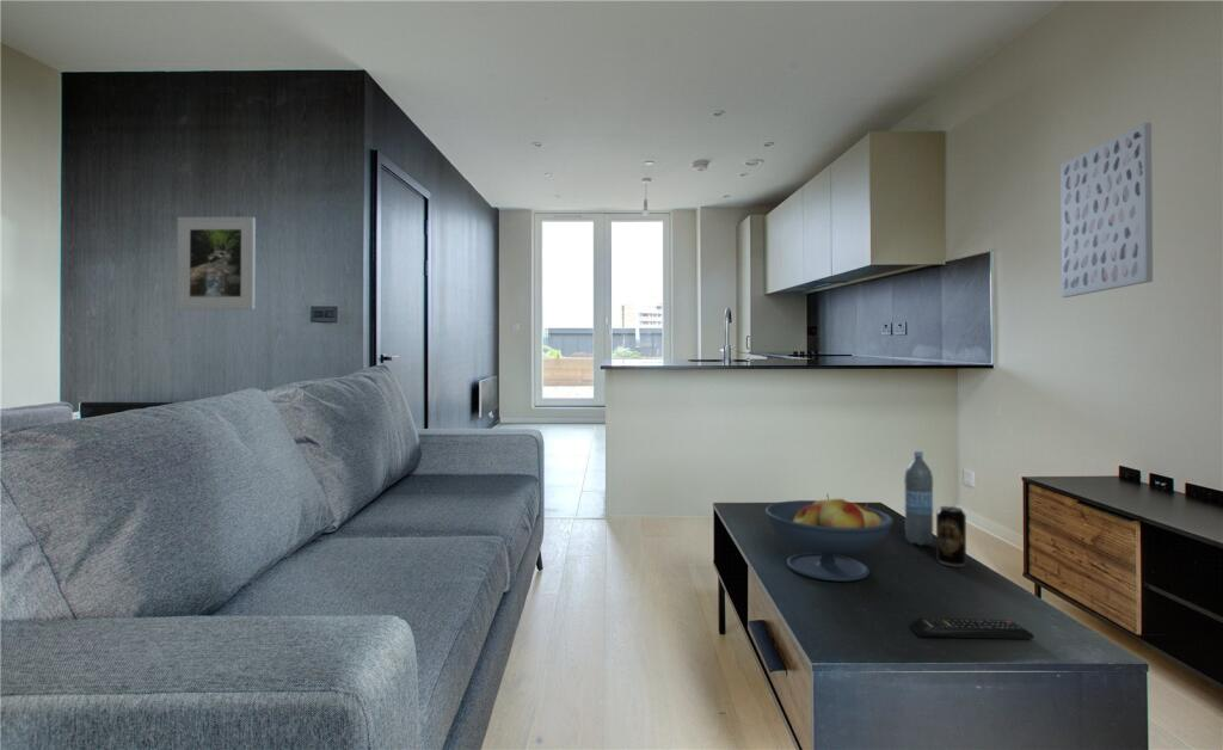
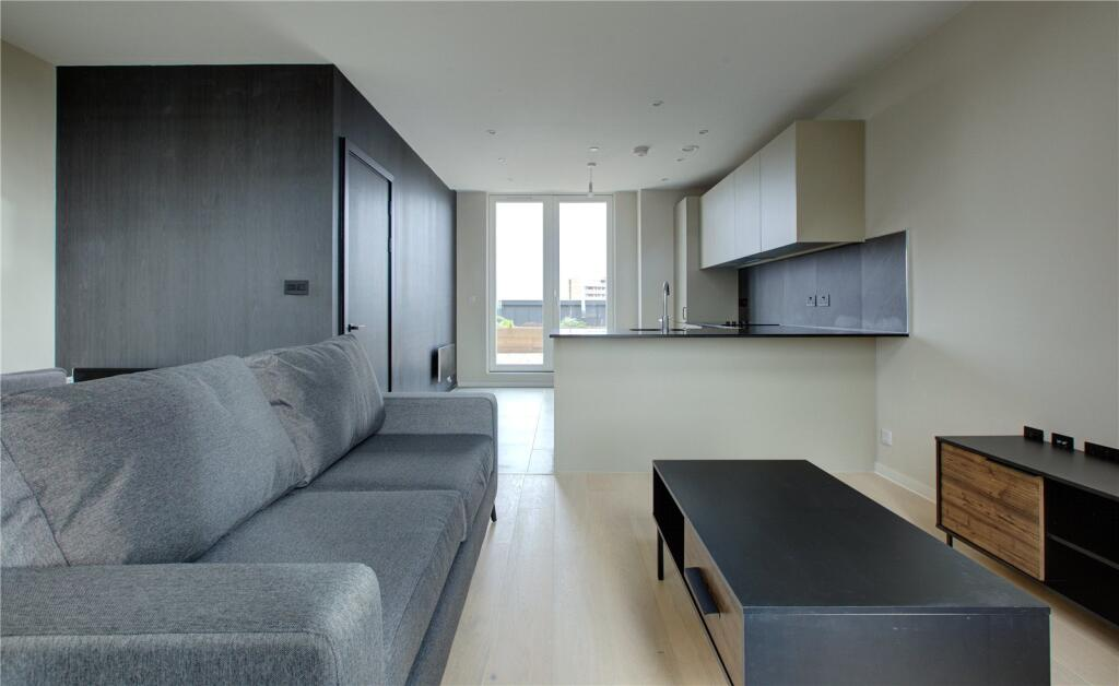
- wall art (1102, 217)
- fruit bowl (826, 530)
- beverage can (951, 535)
- water bottle (918, 498)
- remote control (971, 629)
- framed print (216, 263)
